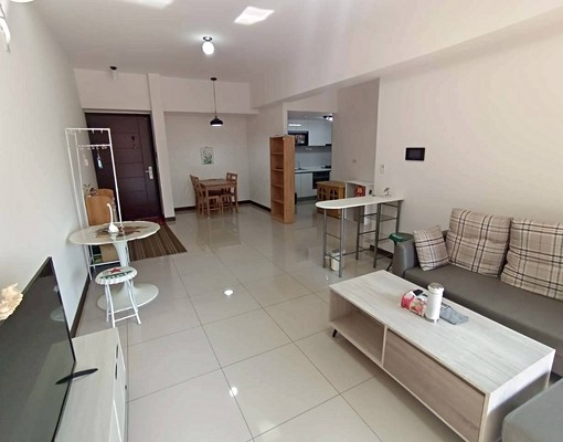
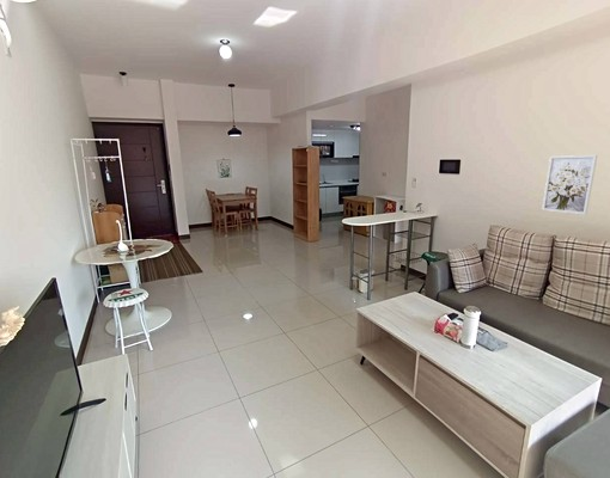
+ wall art (567, 184)
